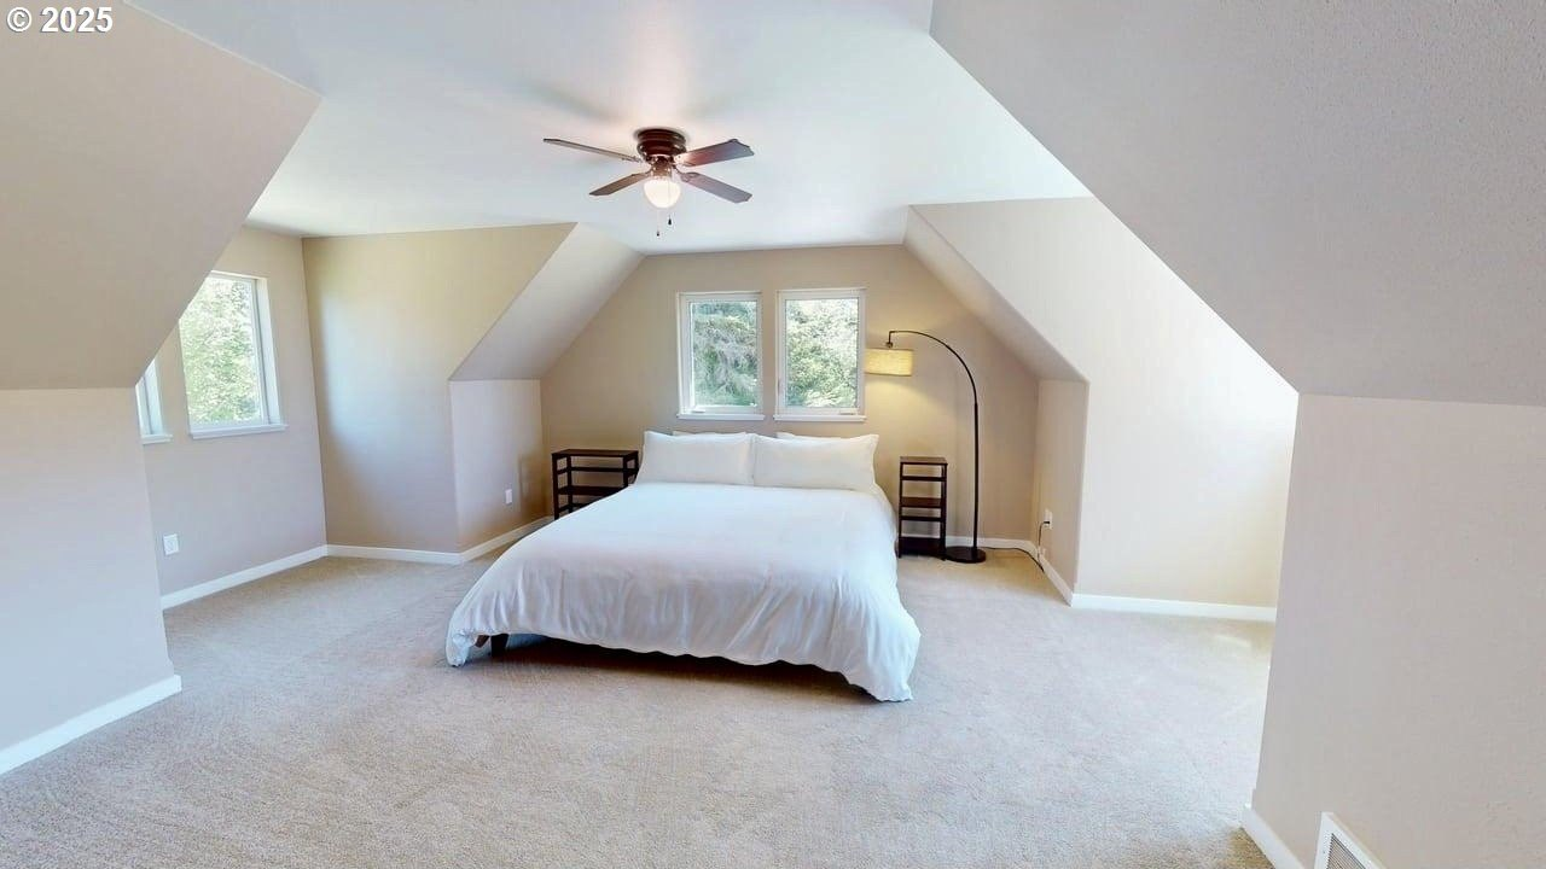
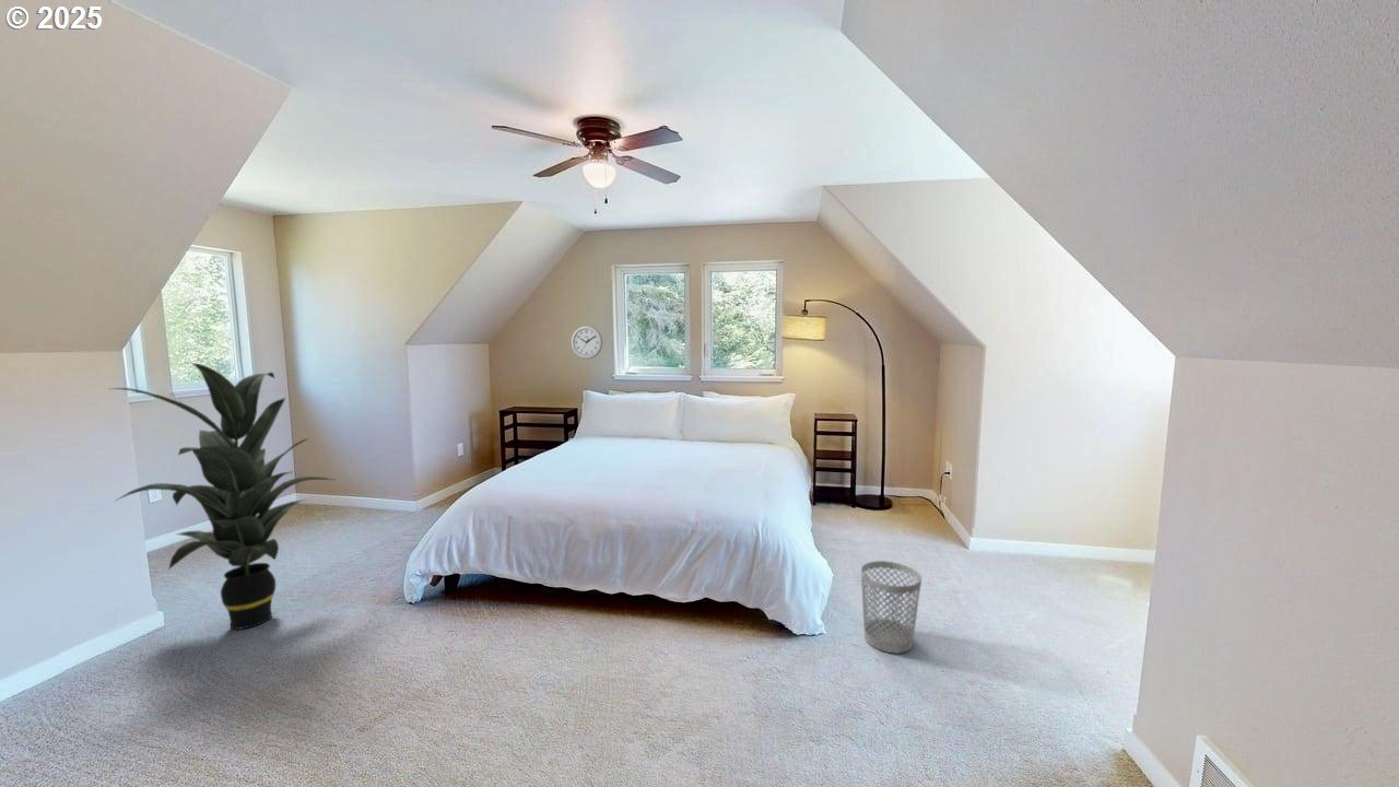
+ wastebasket (889, 606)
+ indoor plant (225, 496)
+ wall clock (586, 342)
